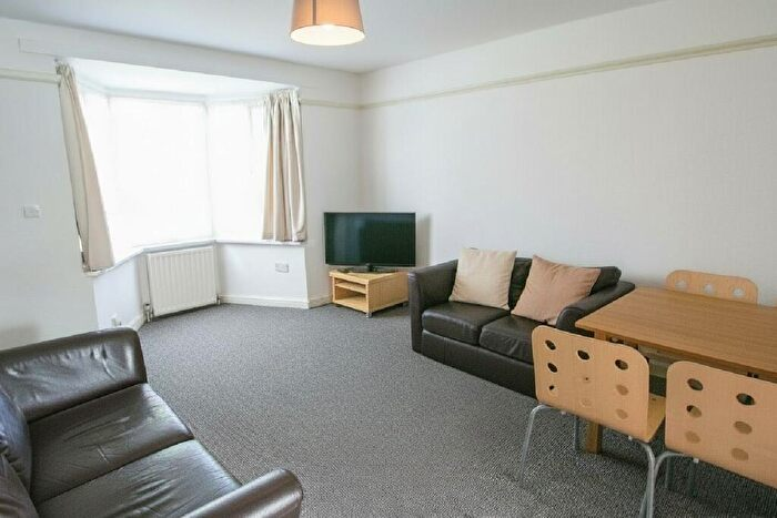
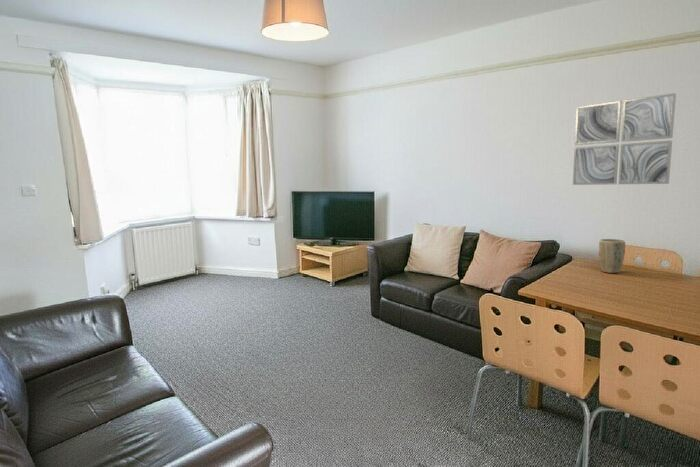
+ wall art (621, 144)
+ plant pot (611, 255)
